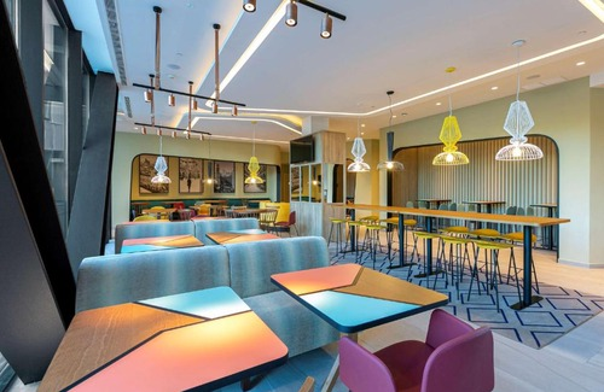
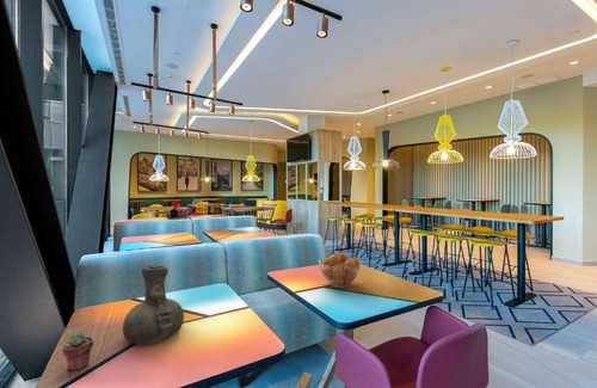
+ vase (154, 300)
+ potted succulent (78, 349)
+ fruit basket (339, 269)
